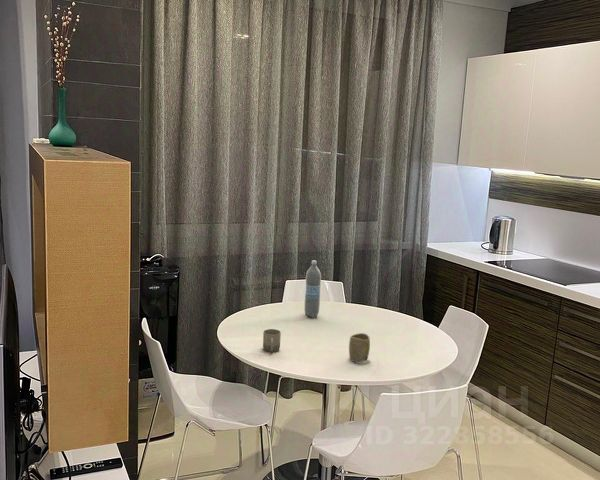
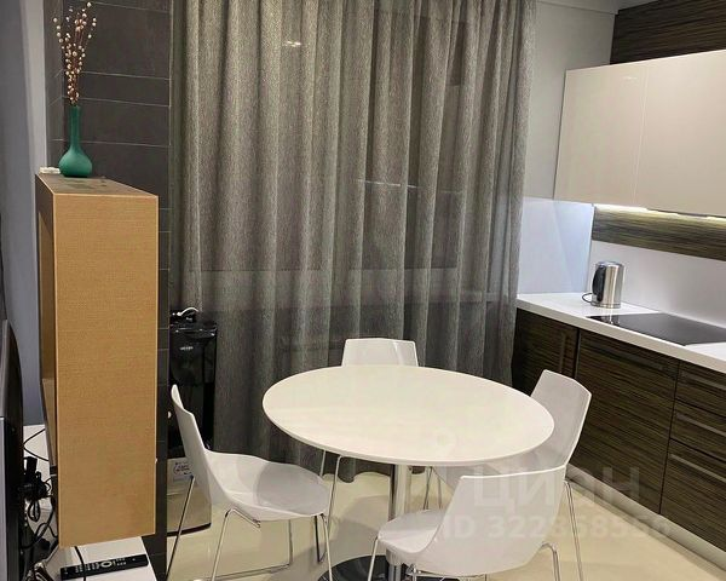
- cup (359, 347)
- cup (271, 341)
- water bottle (312, 288)
